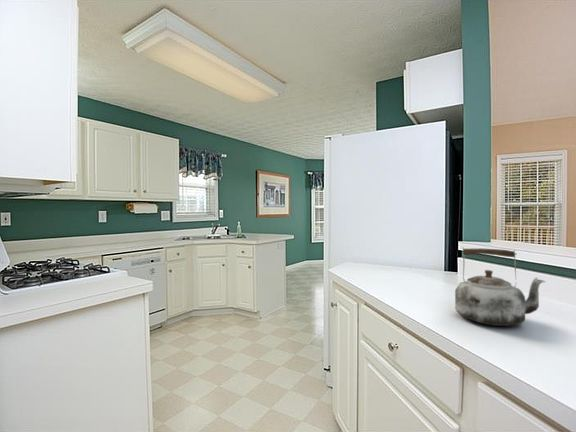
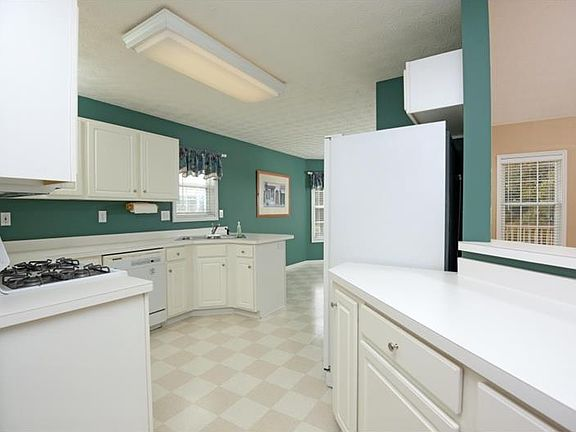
- kettle (497, 284)
